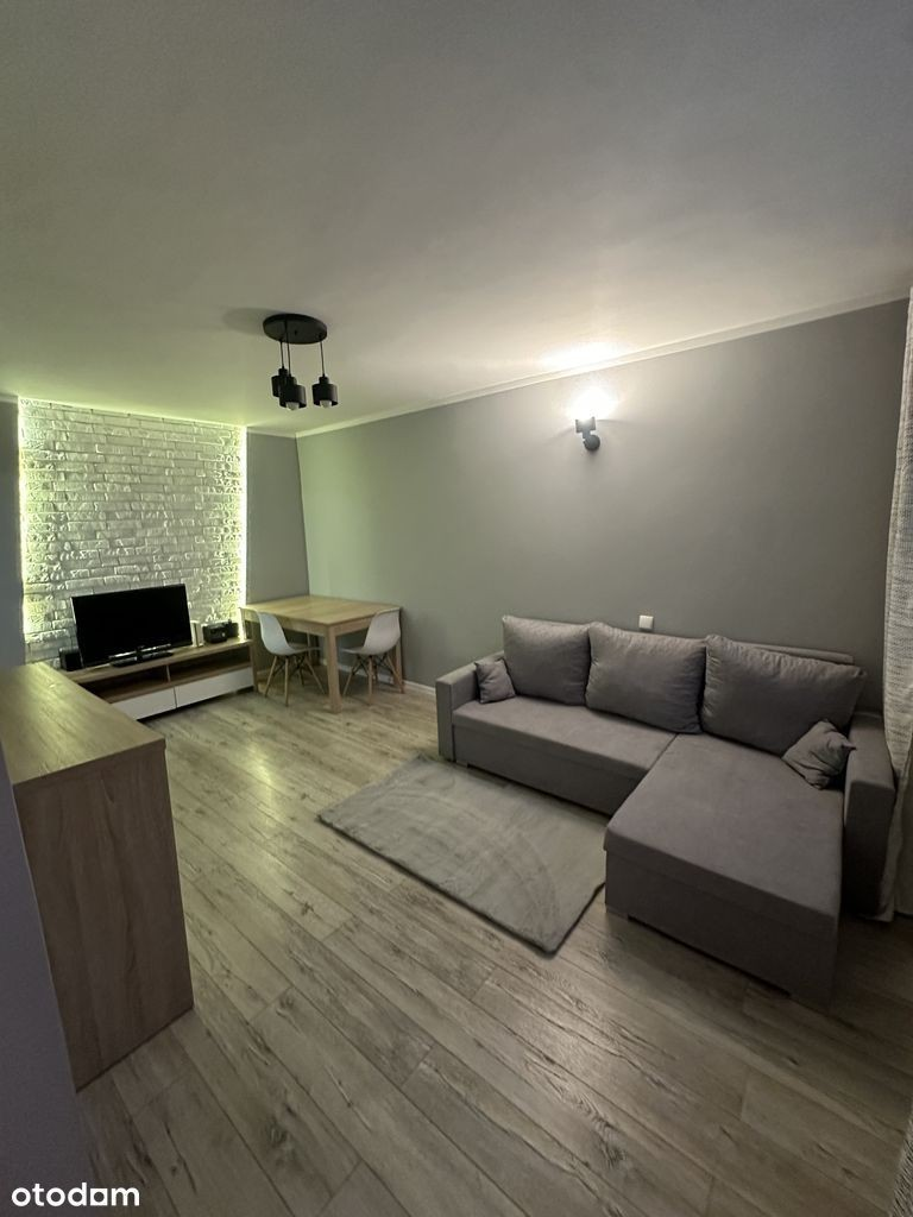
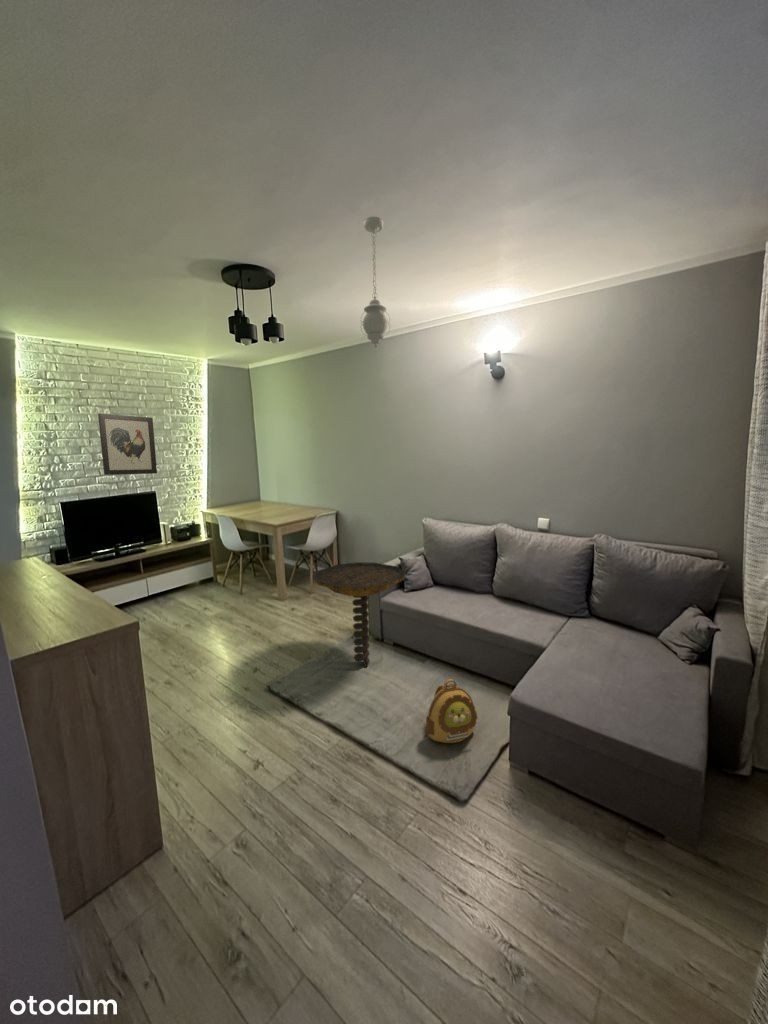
+ backpack (450, 707)
+ side table (360, 619)
+ pendant light (374, 286)
+ wall art (129, 445)
